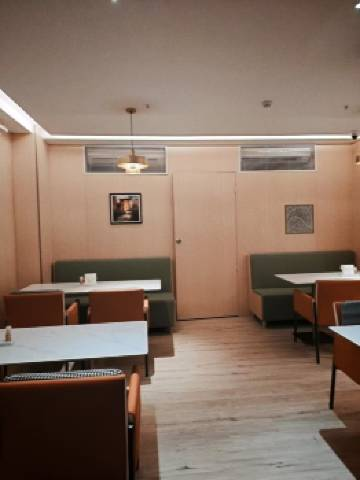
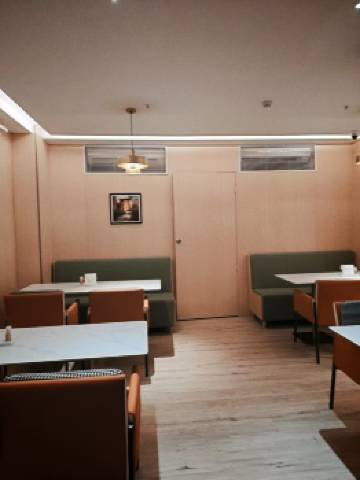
- wall art (299, 219)
